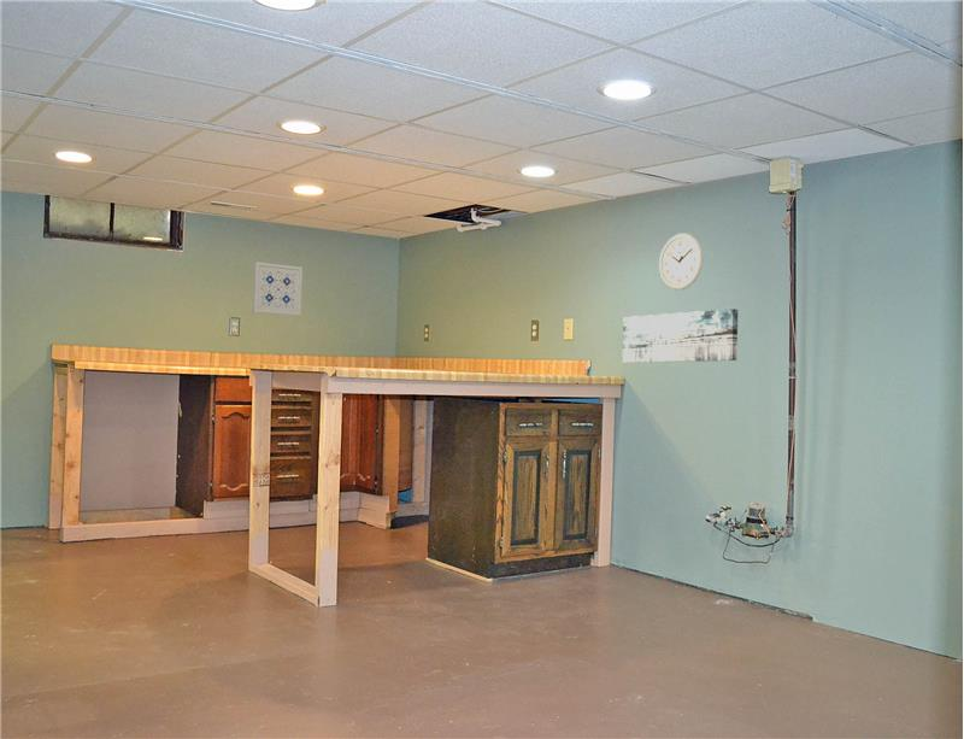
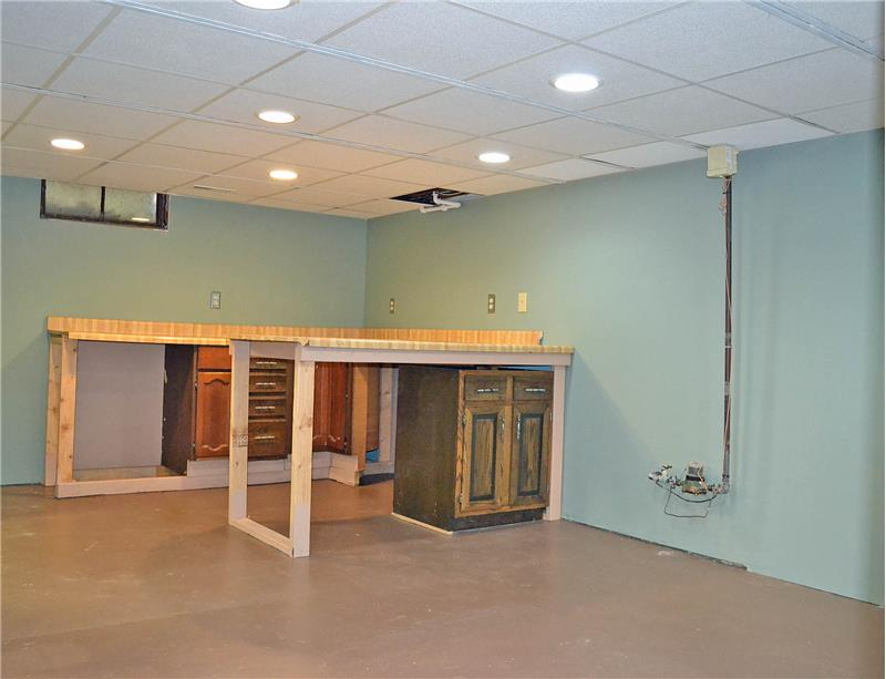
- wall art (277, 288)
- wall art (676, 338)
- wall clock (678, 262)
